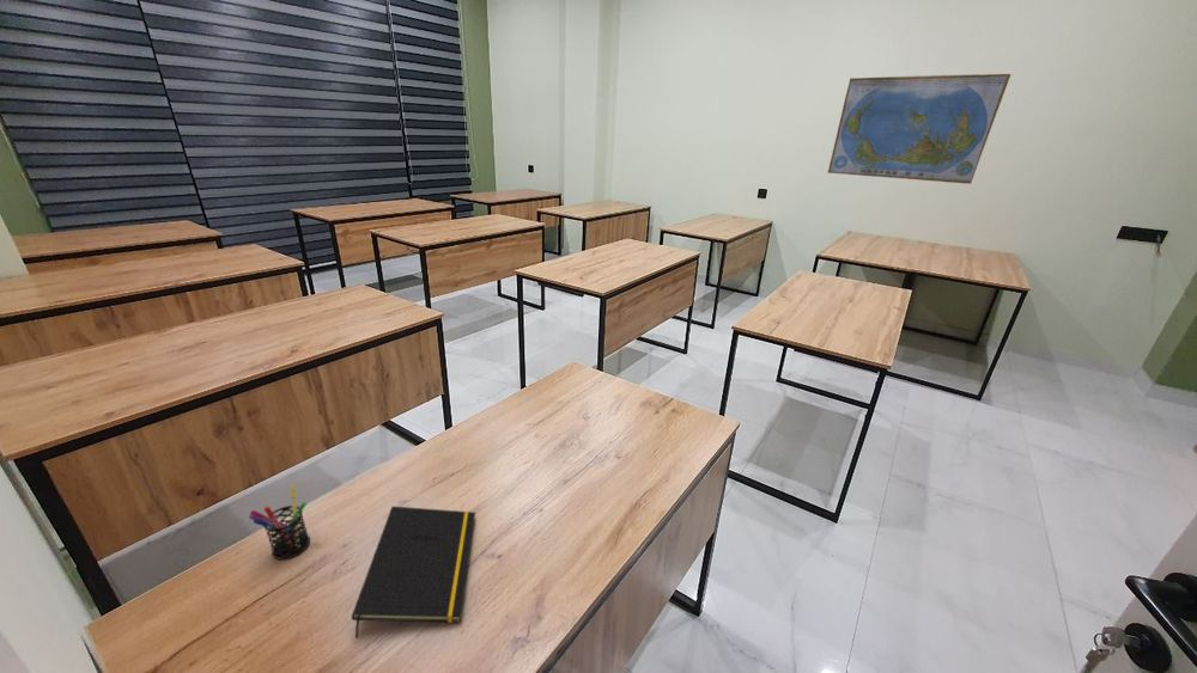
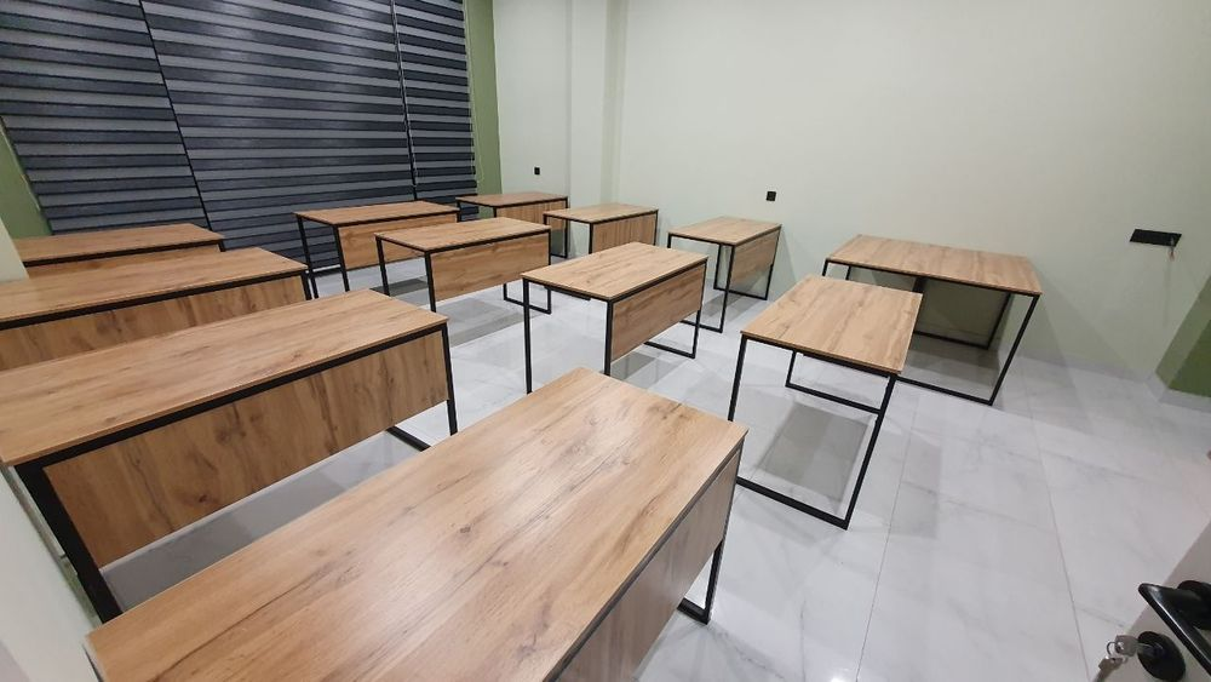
- notepad (423, 558)
- pen holder (286, 522)
- world map (909, 129)
